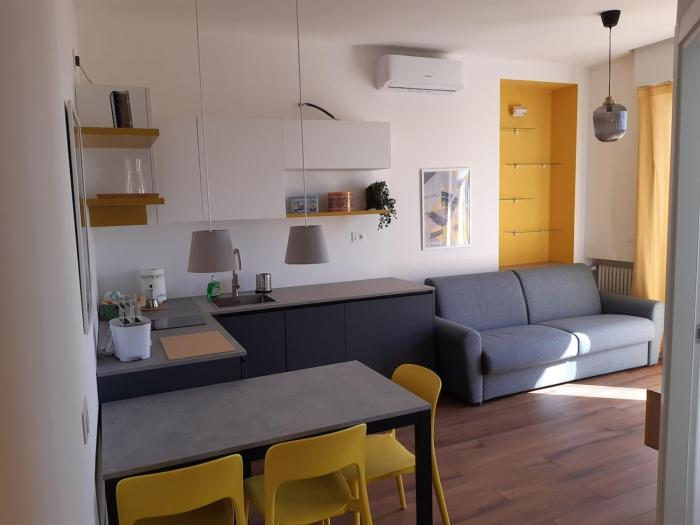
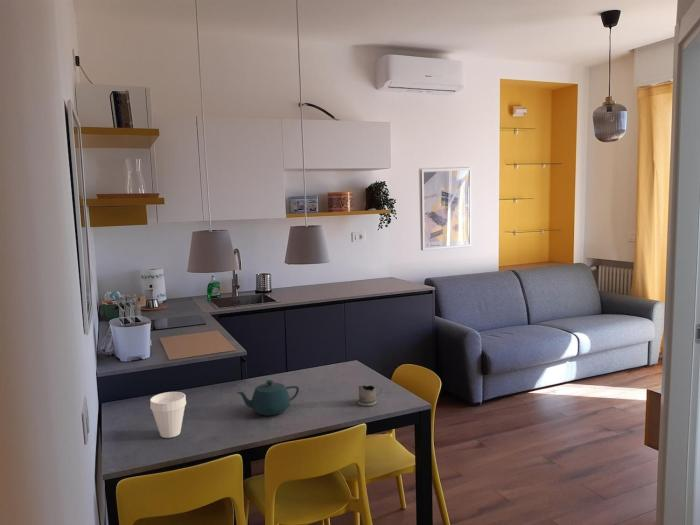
+ tea glass holder (370, 392)
+ cup (169, 415)
+ teapot (268, 396)
